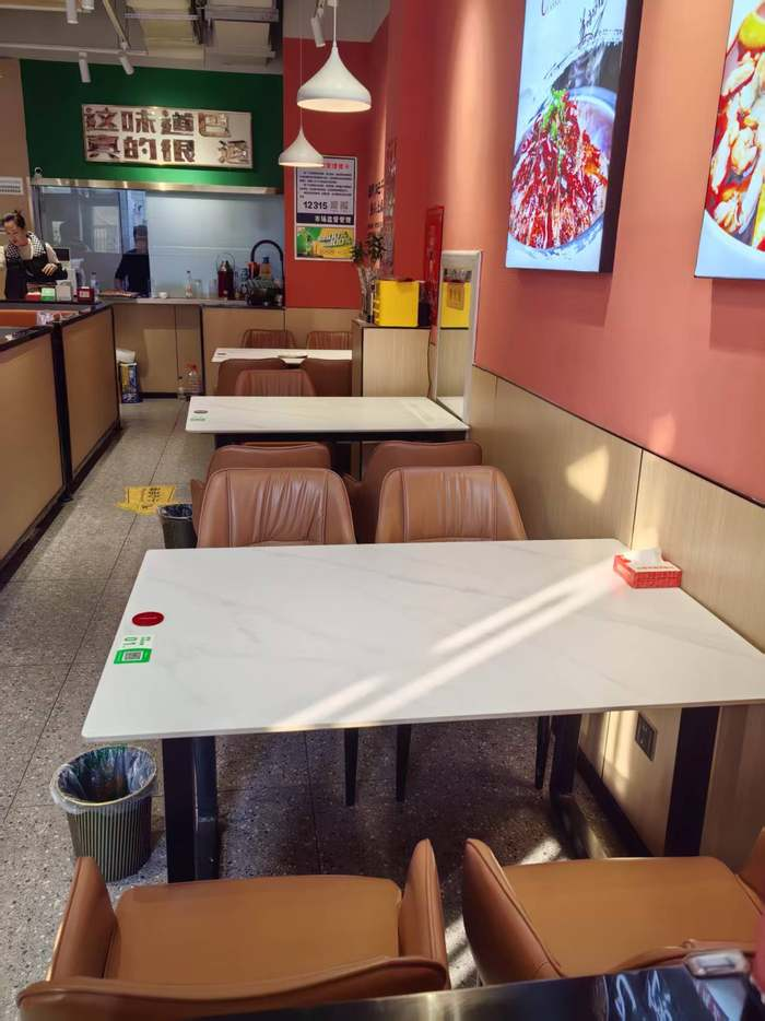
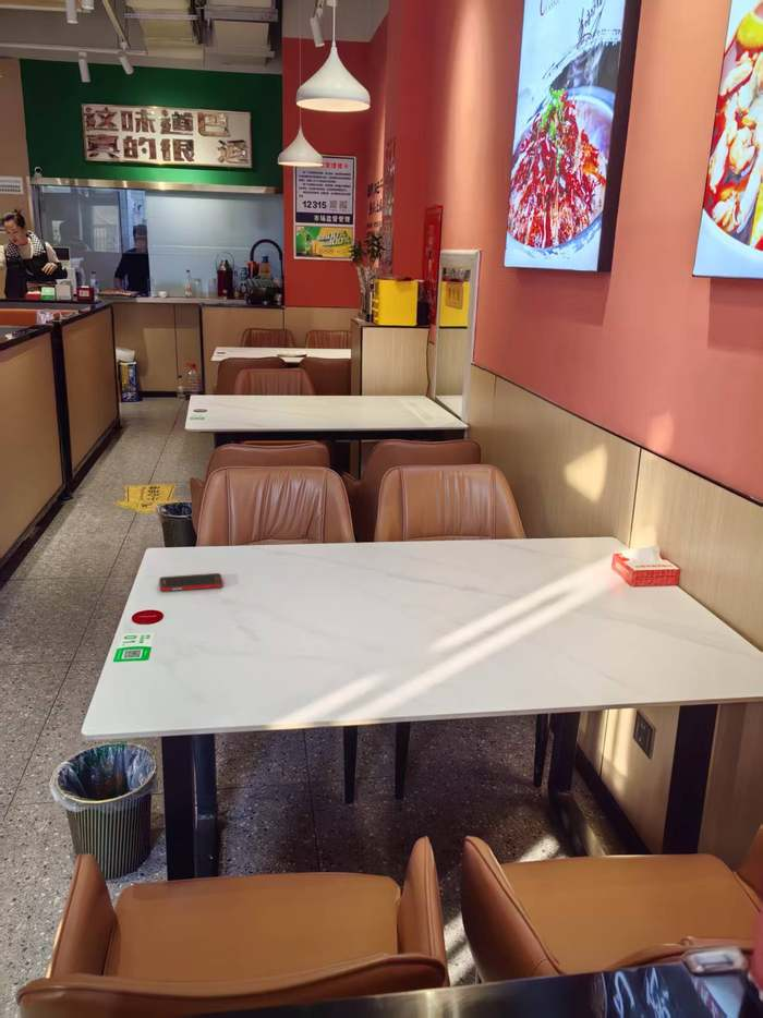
+ cell phone (191, 582)
